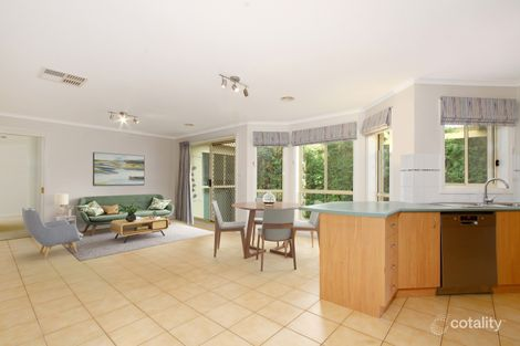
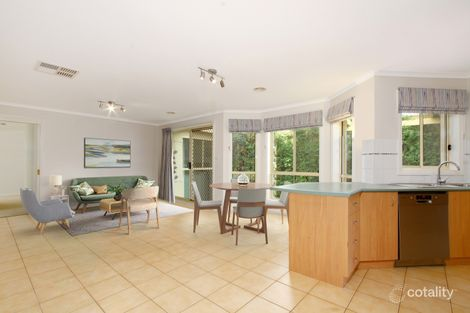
+ armchair (140, 206)
